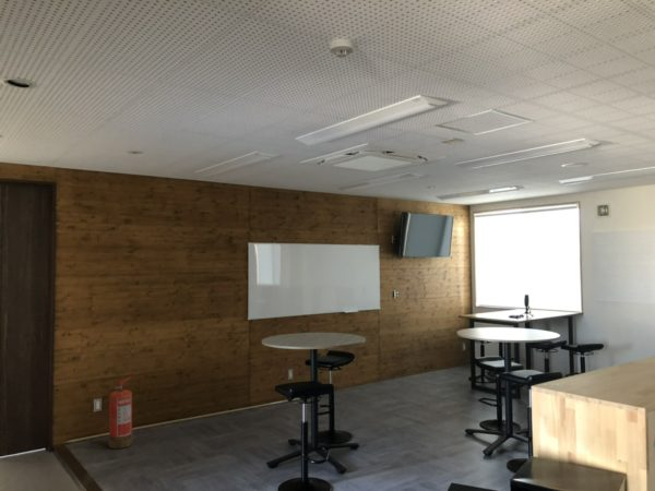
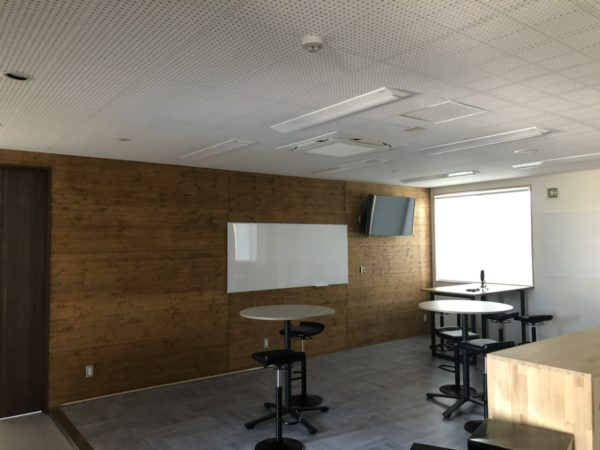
- fire extinguisher (120, 411)
